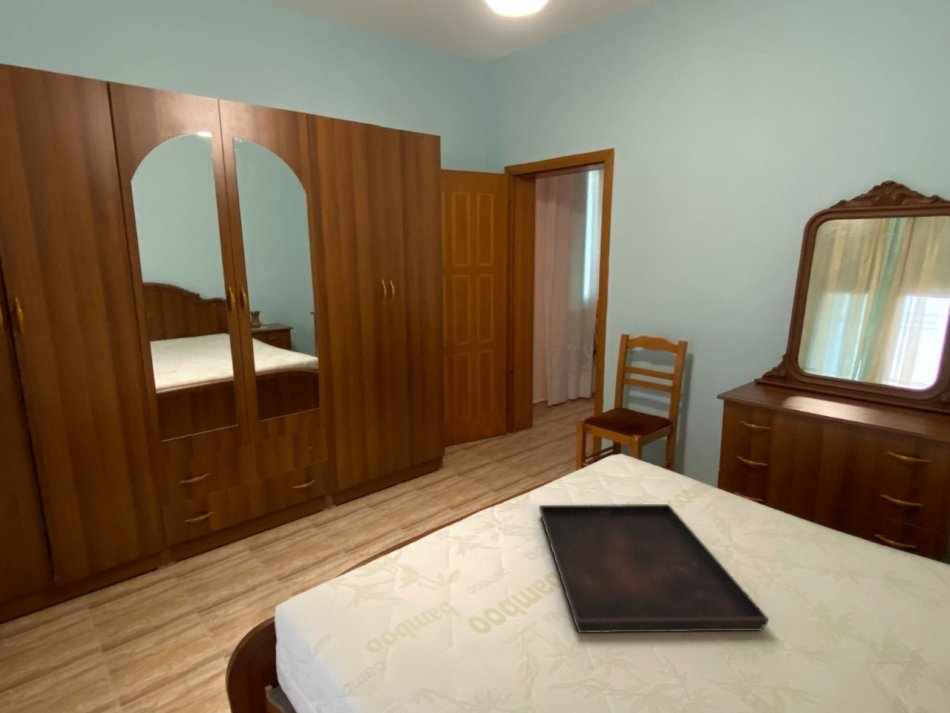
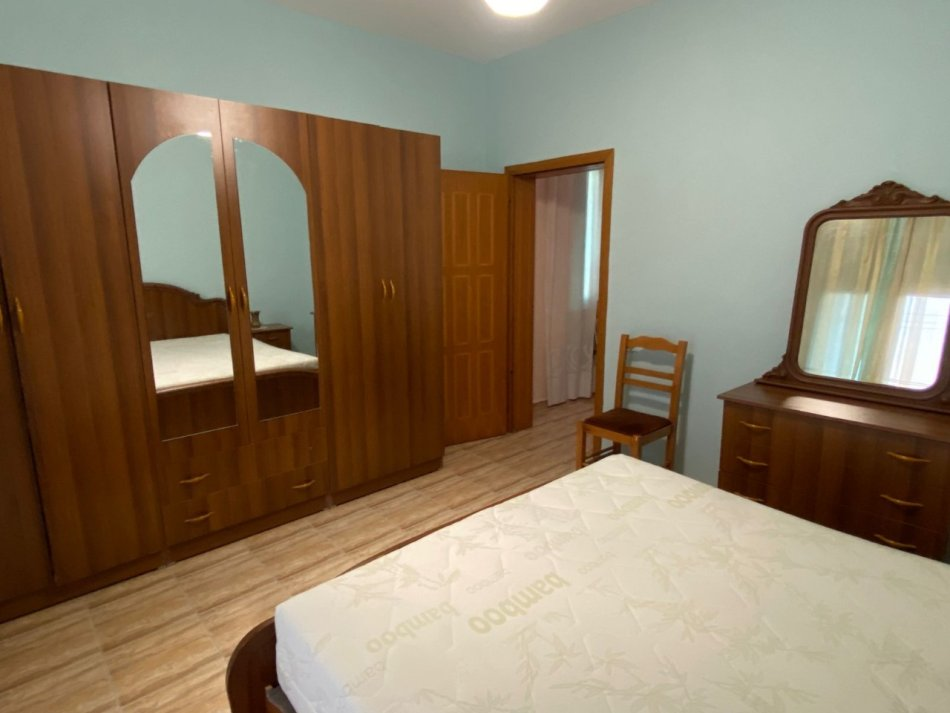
- serving tray (631, 557)
